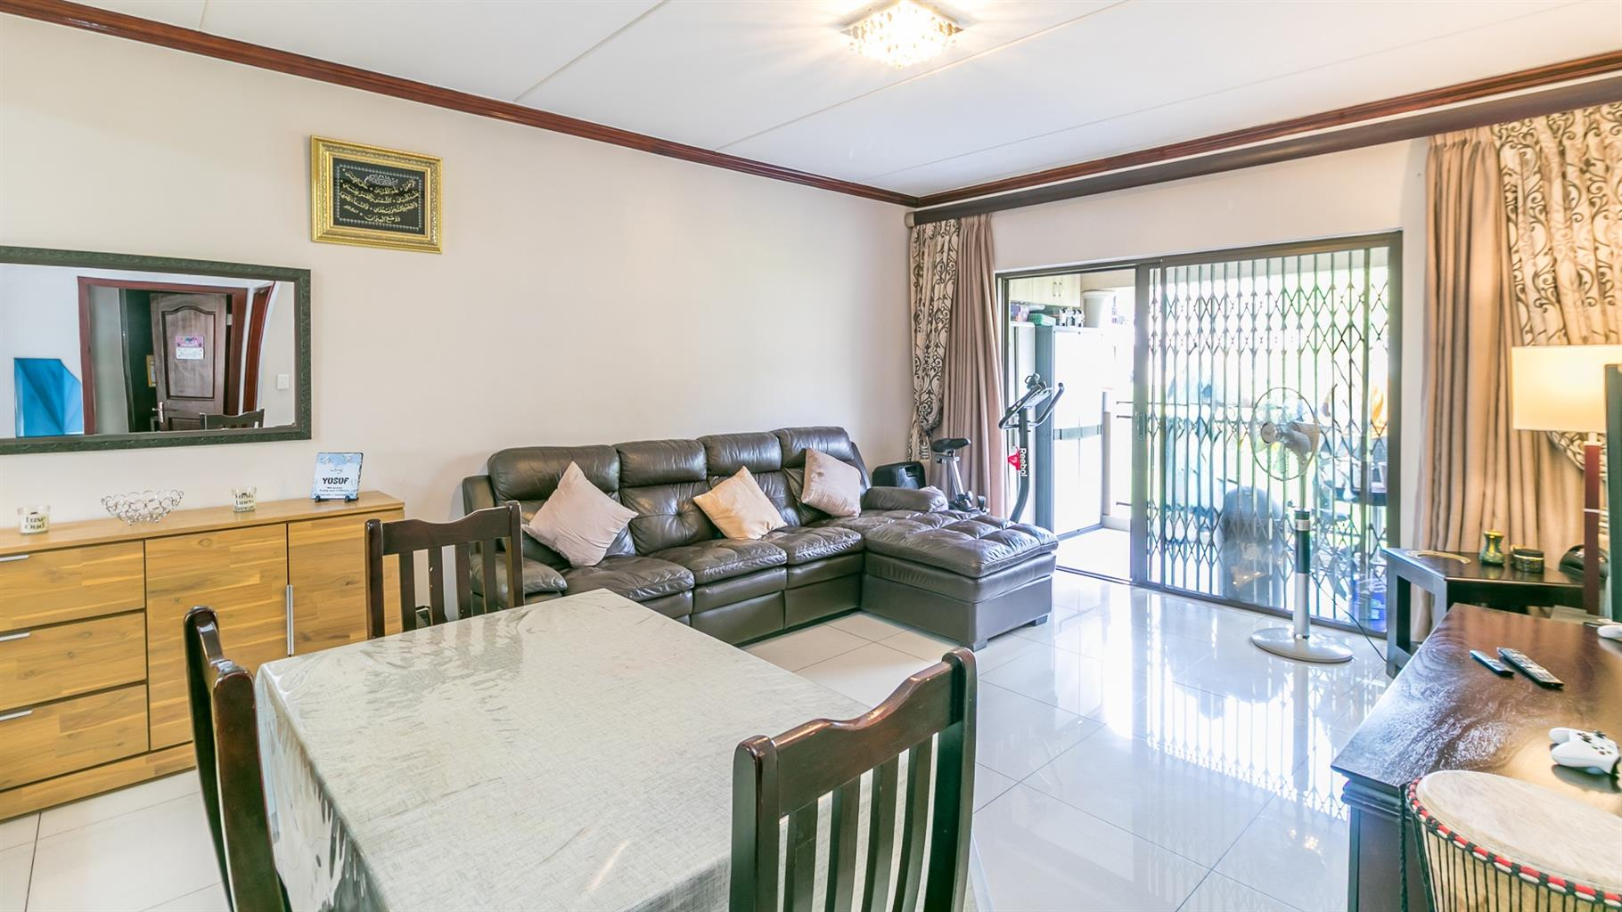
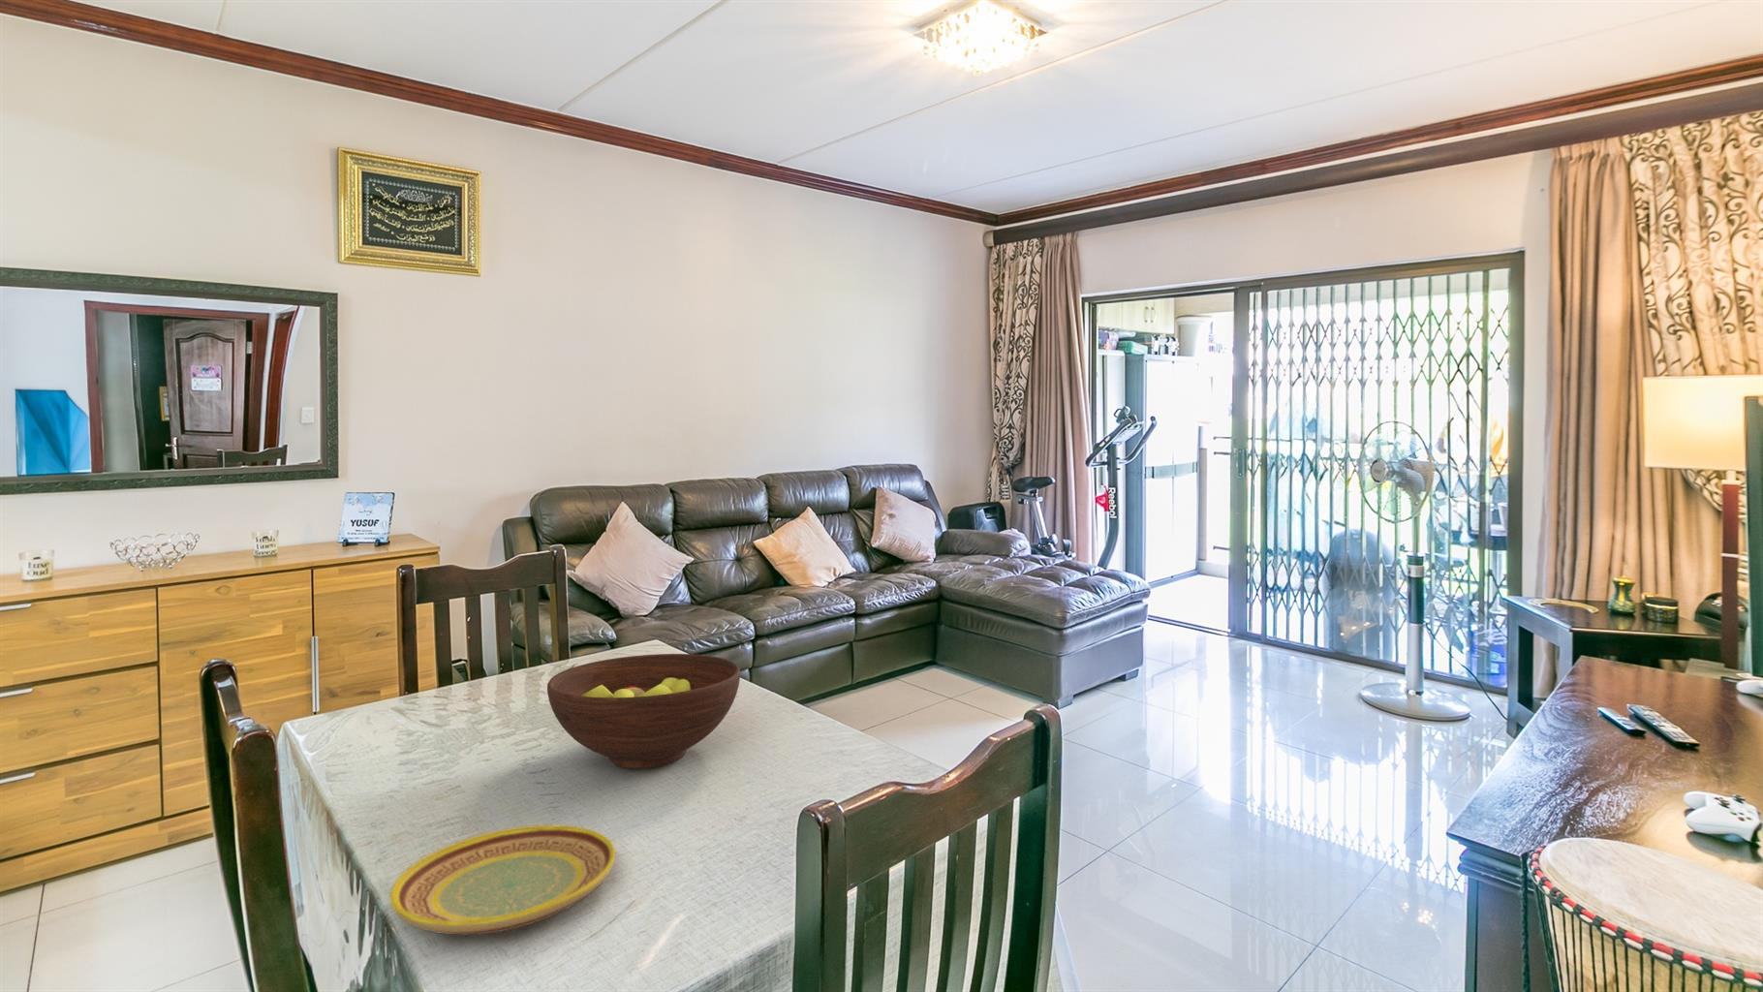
+ fruit bowl (647, 716)
+ plate (509, 881)
